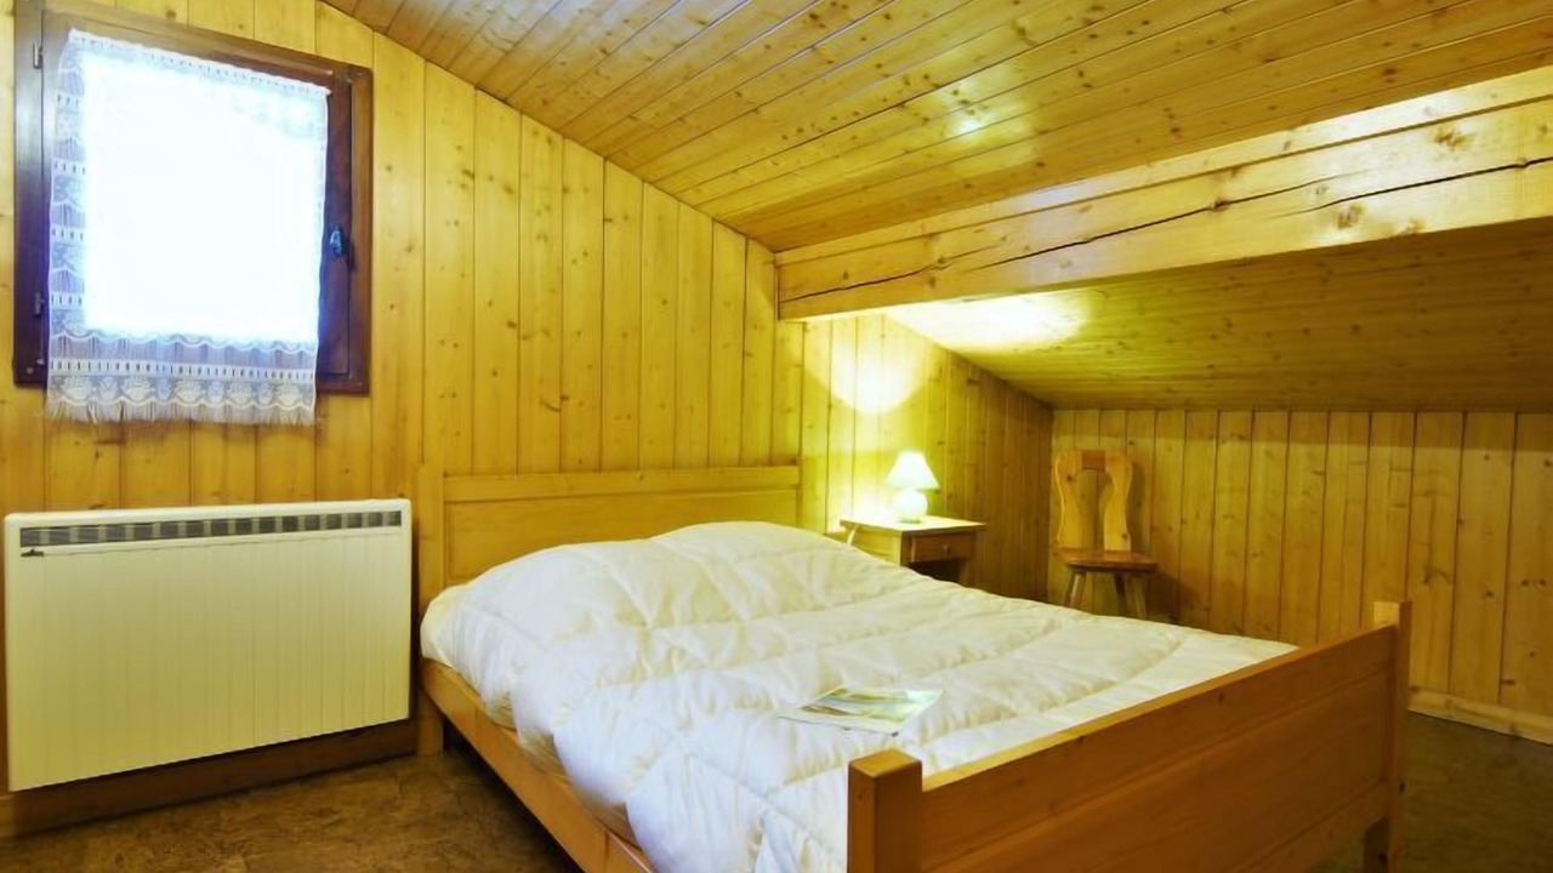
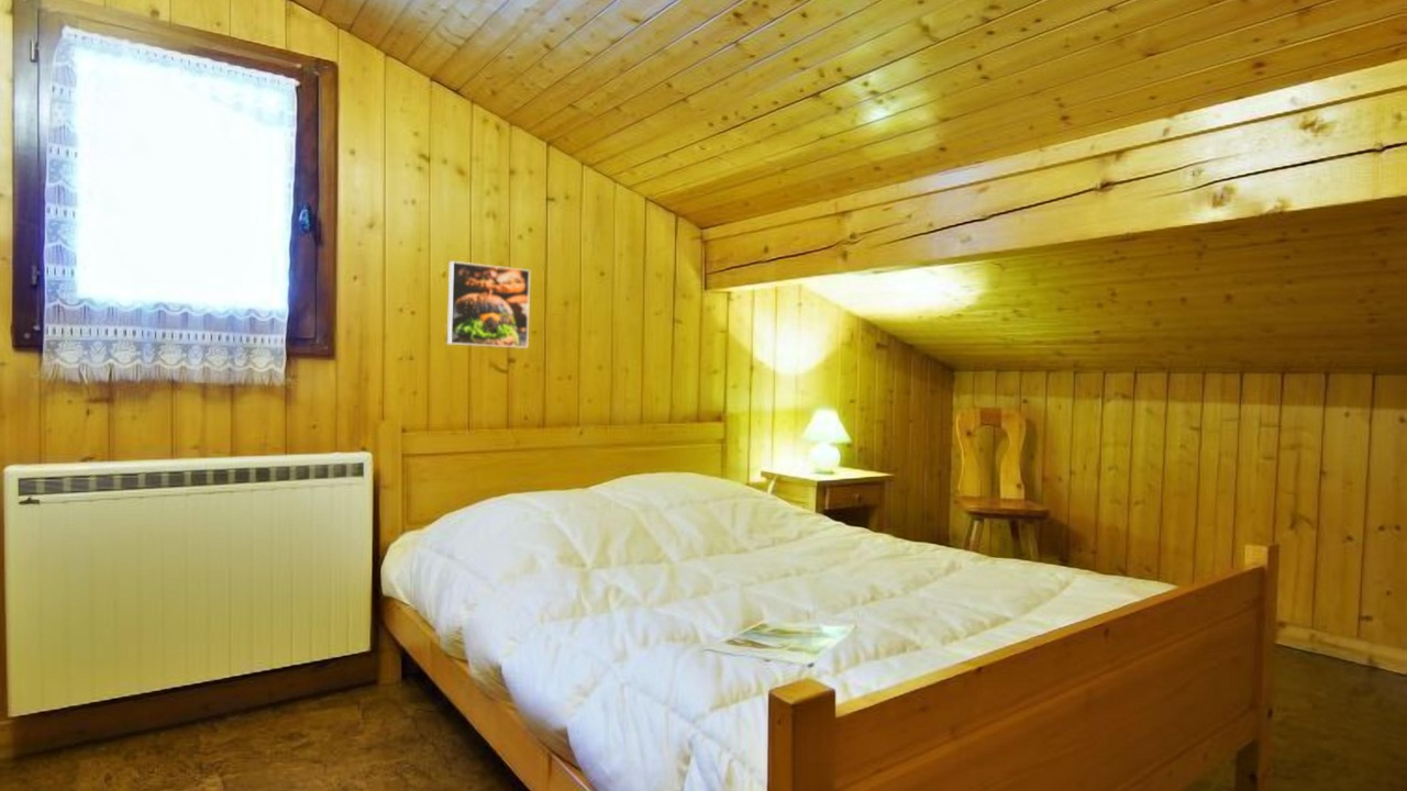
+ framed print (489, 305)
